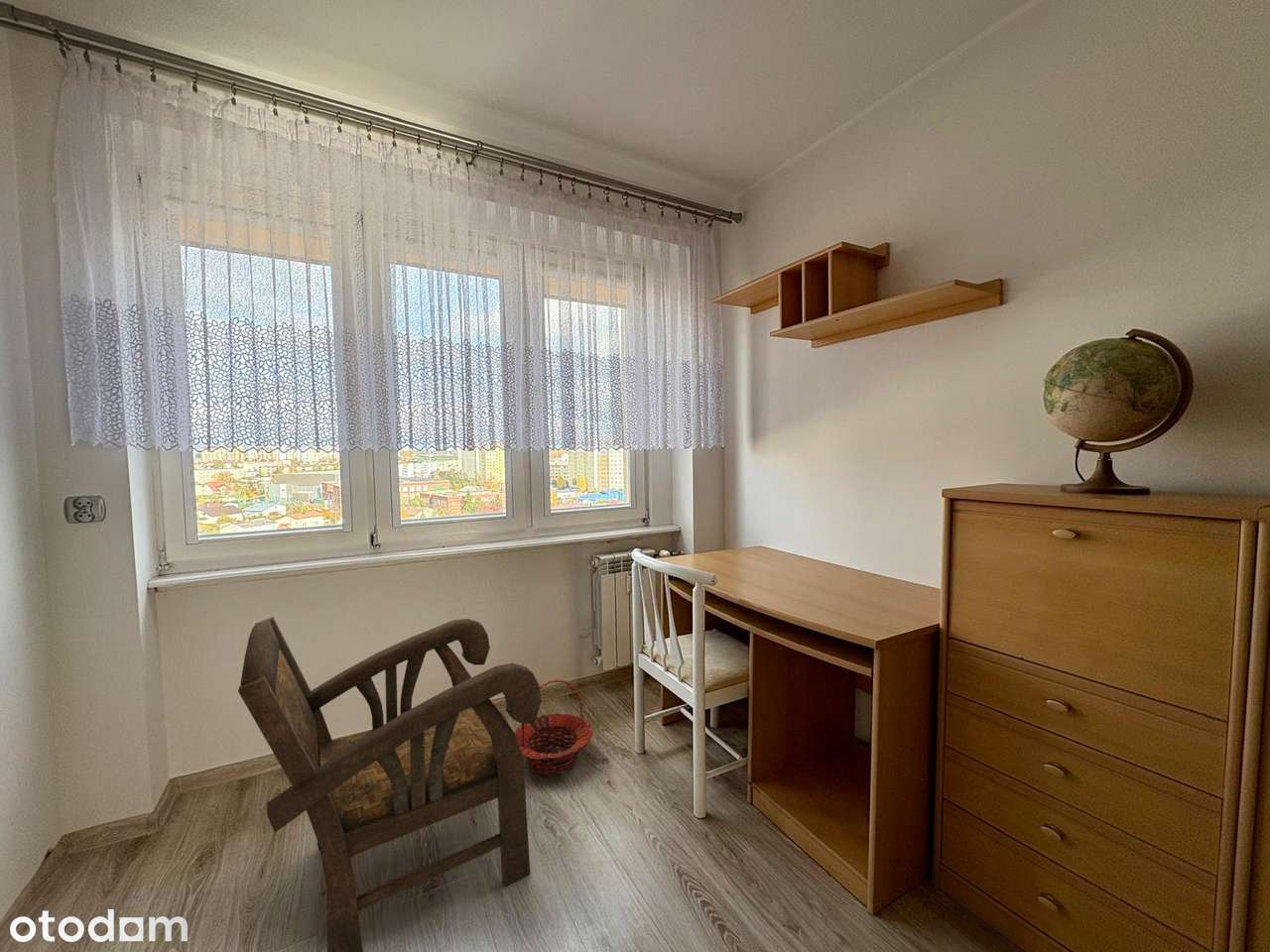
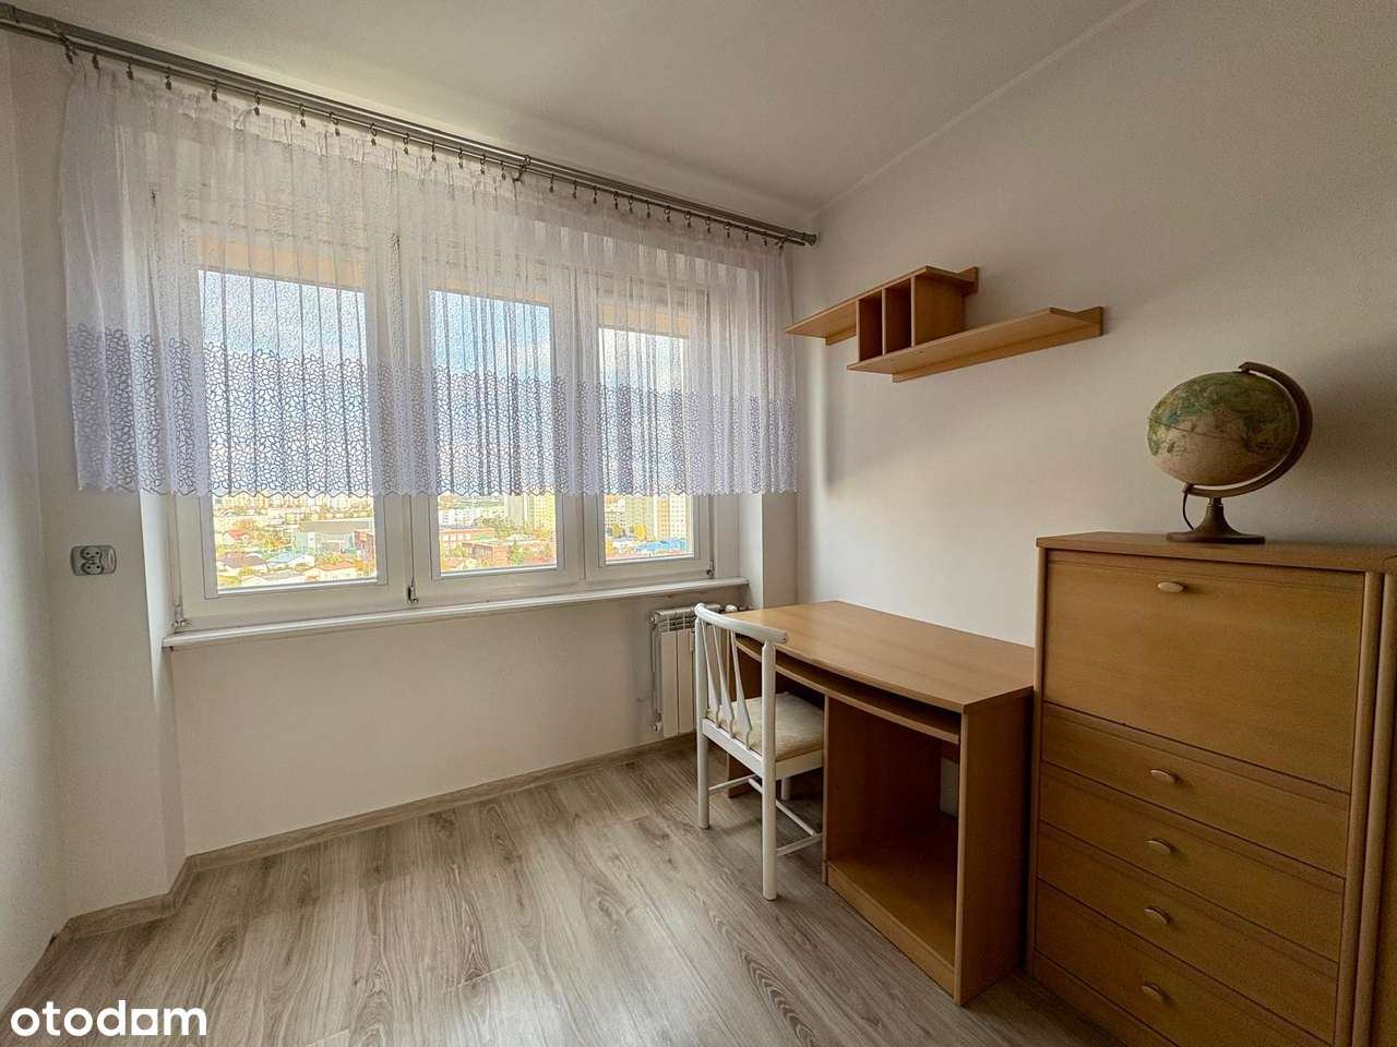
- armchair (399, 740)
- basket (552, 720)
